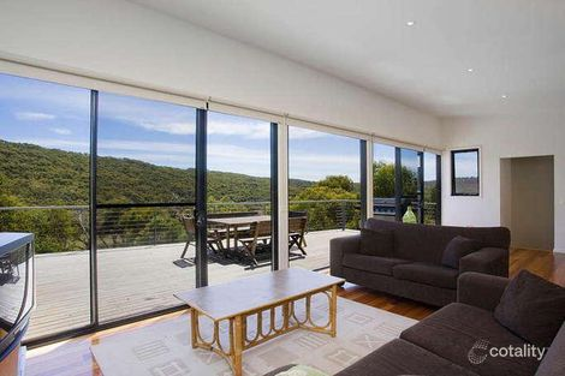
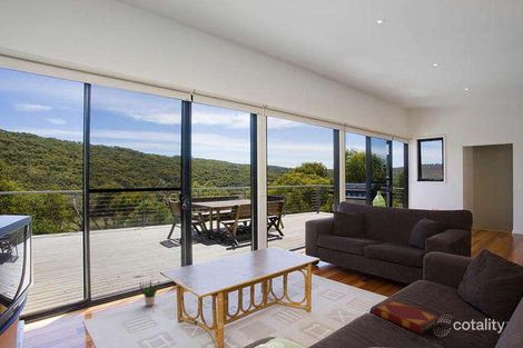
+ potted plant (149, 290)
+ hardback book (405, 315)
